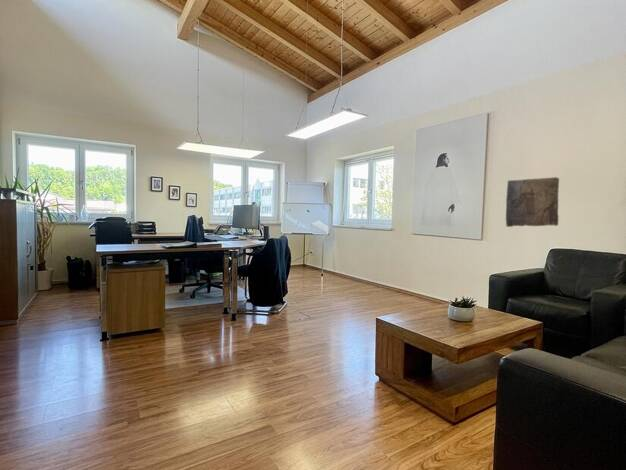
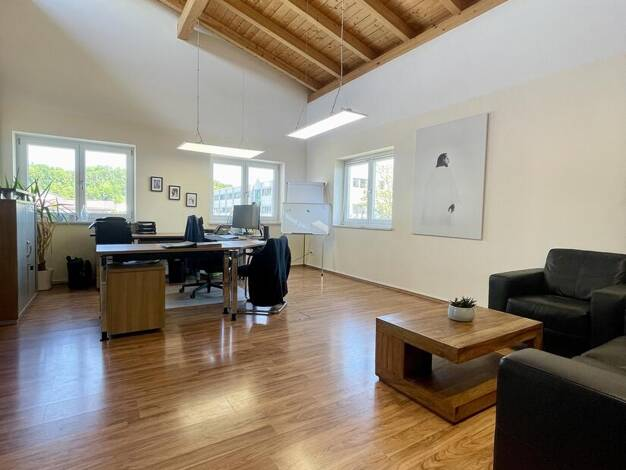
- stone relief (531, 203)
